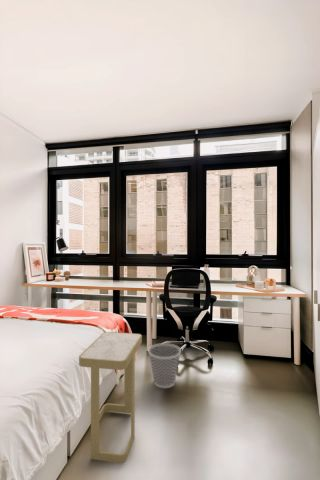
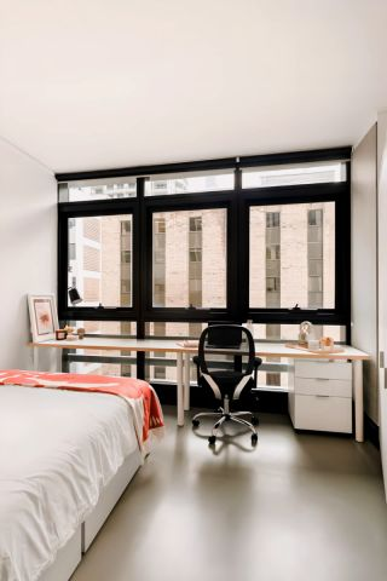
- side table (125, 389)
- wastebasket (164, 366)
